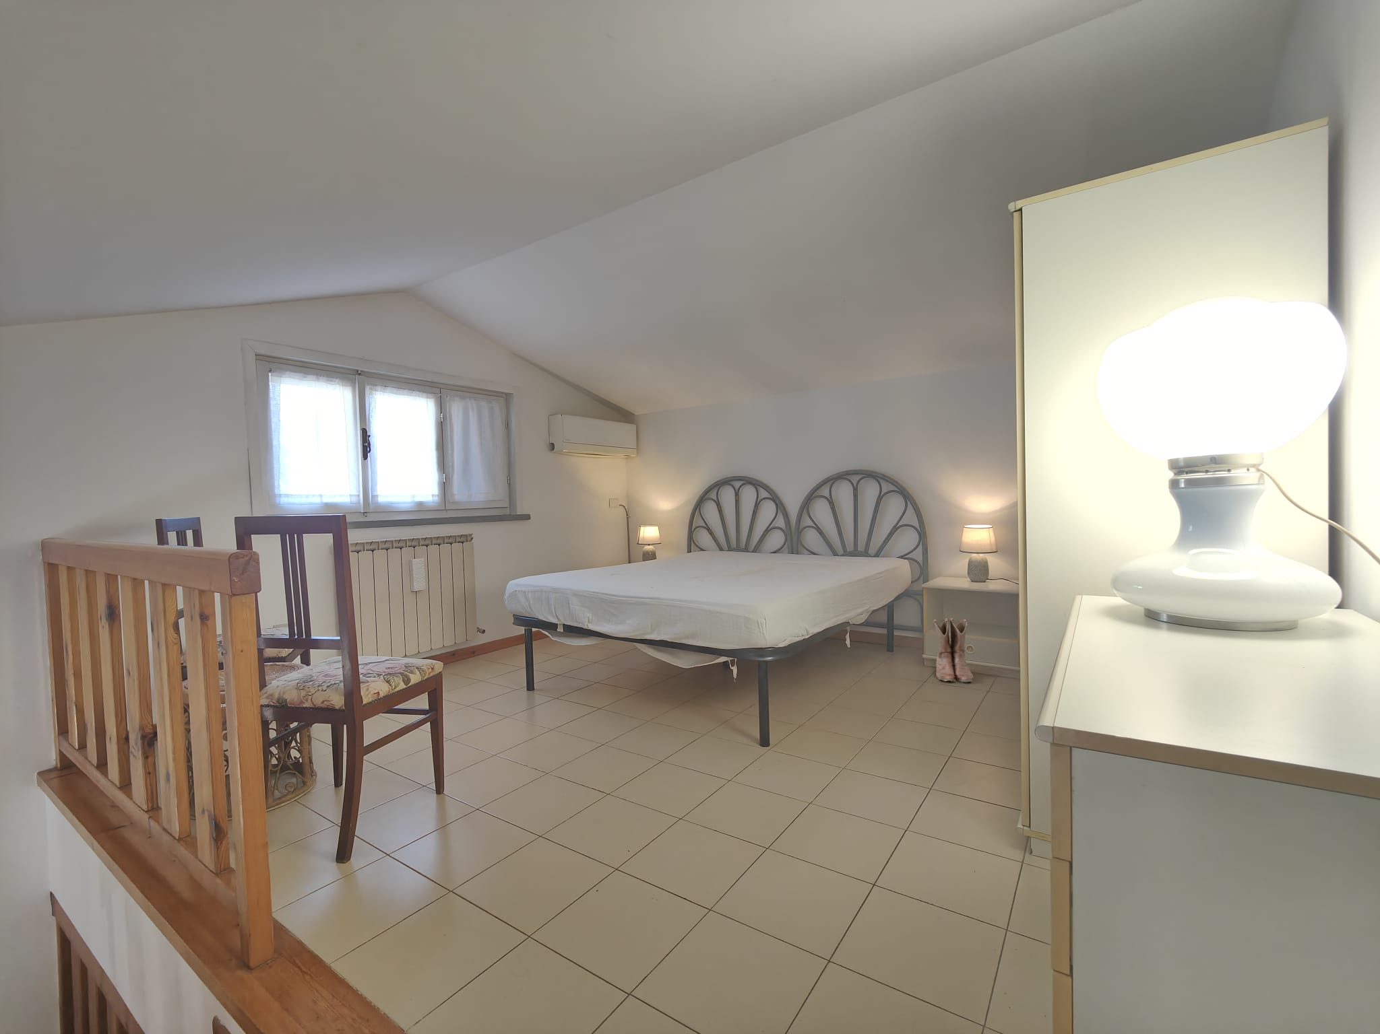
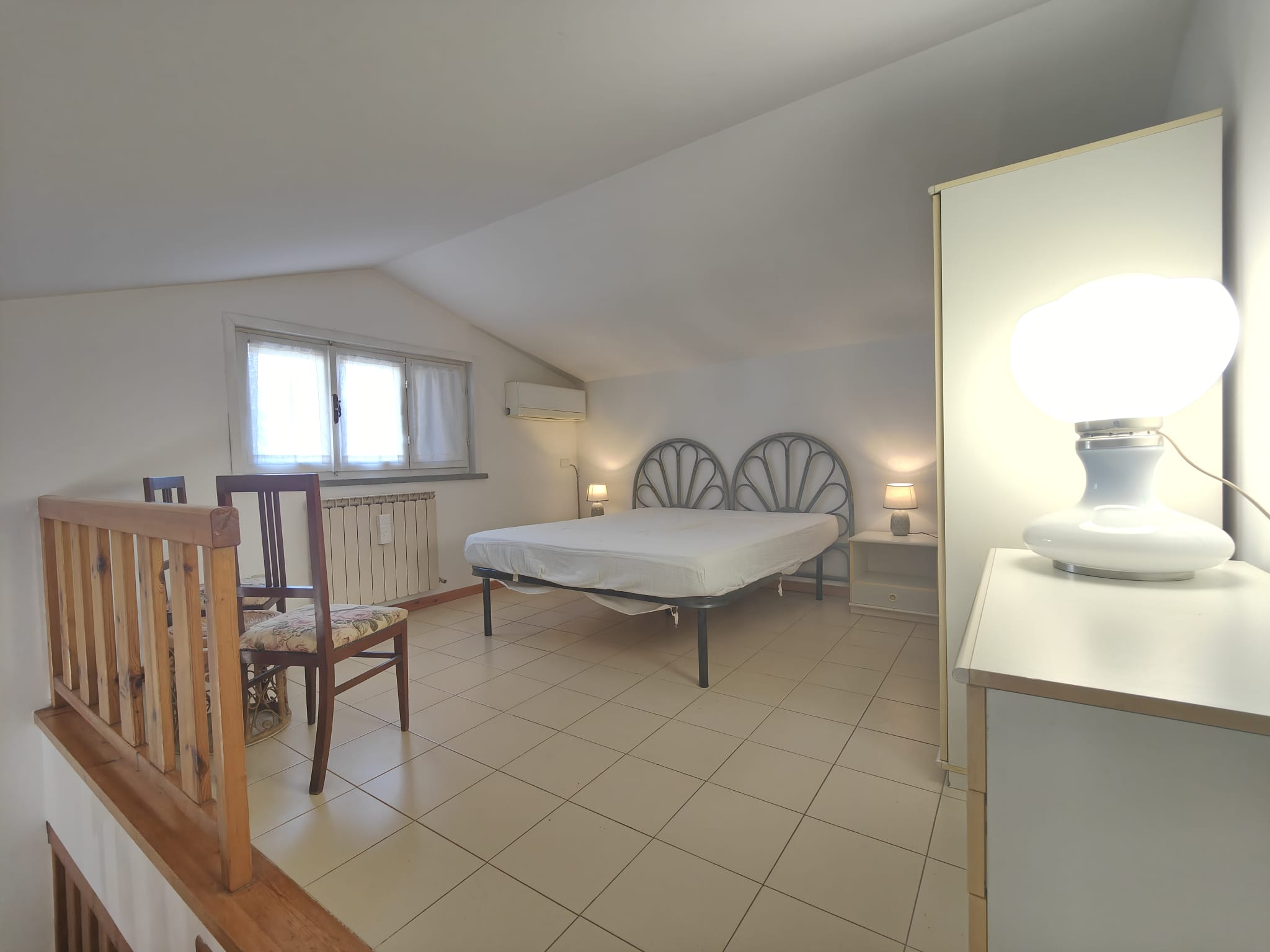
- boots (953, 647)
